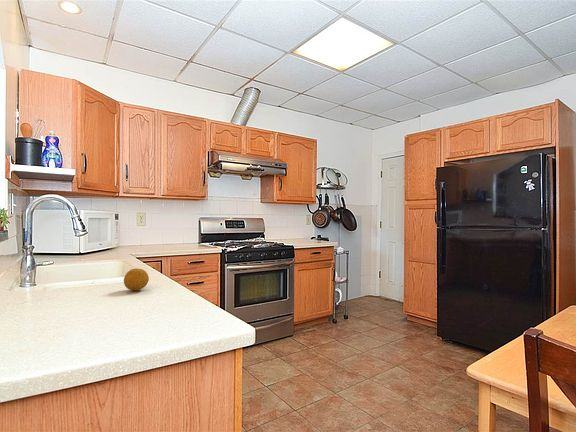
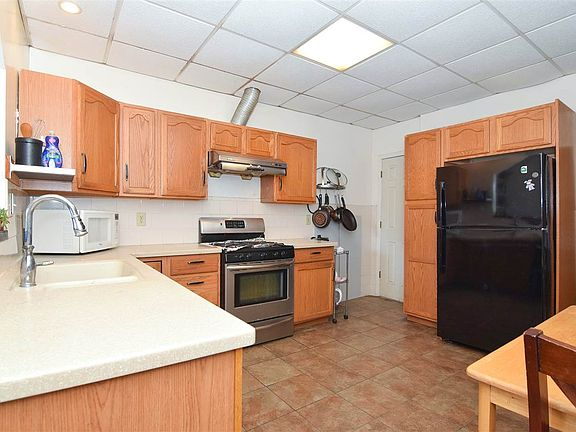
- fruit (136, 279)
